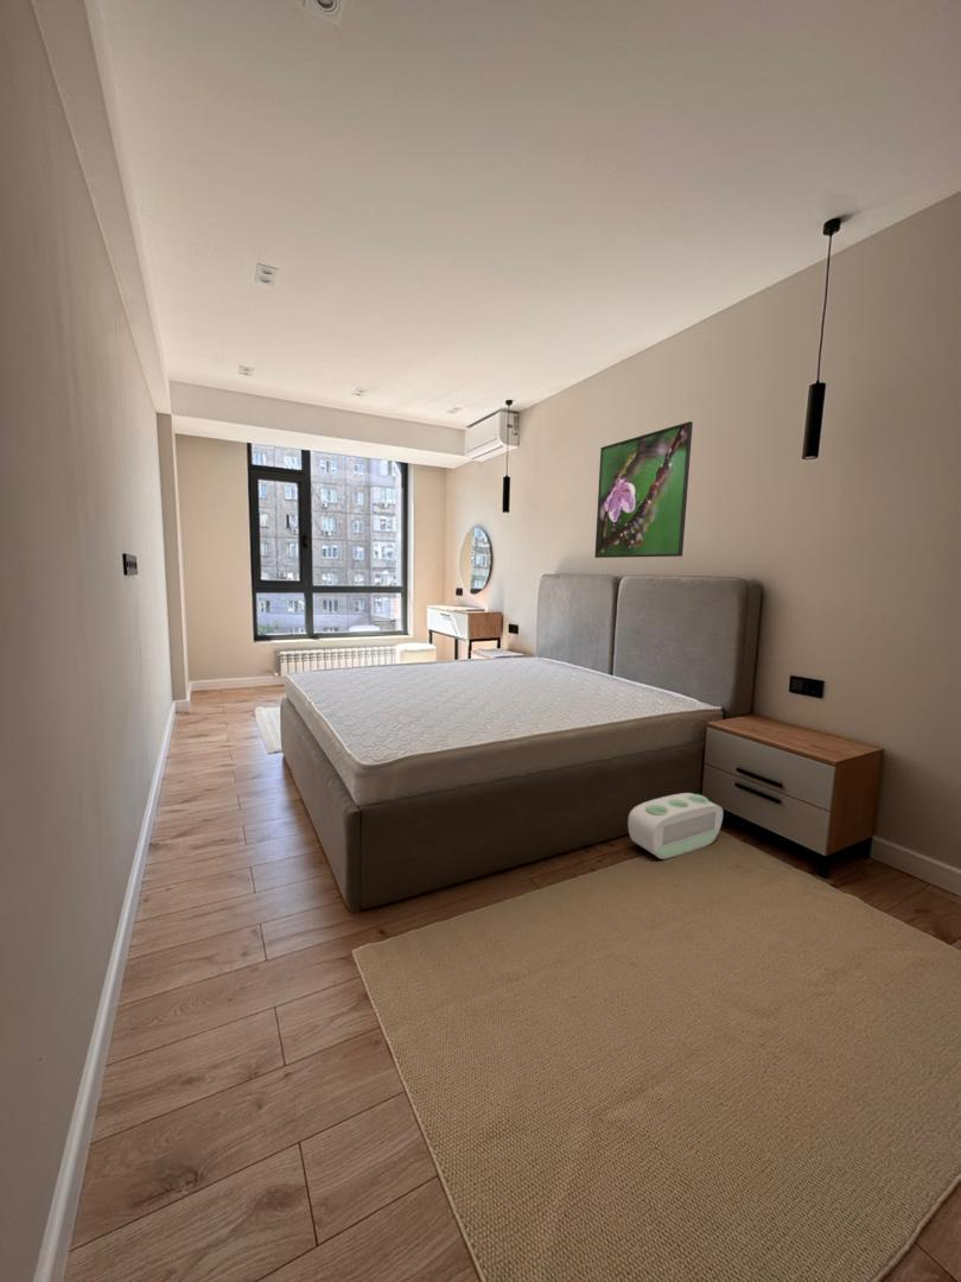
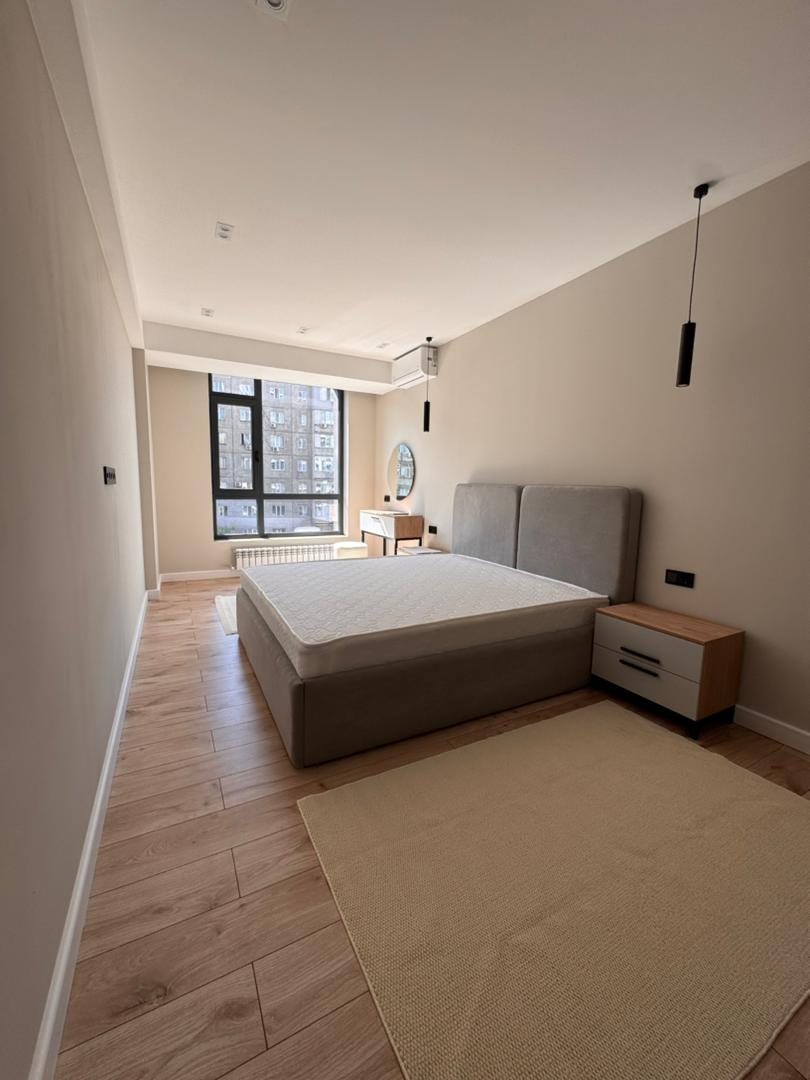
- air purifier (675, 823)
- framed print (637, 497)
